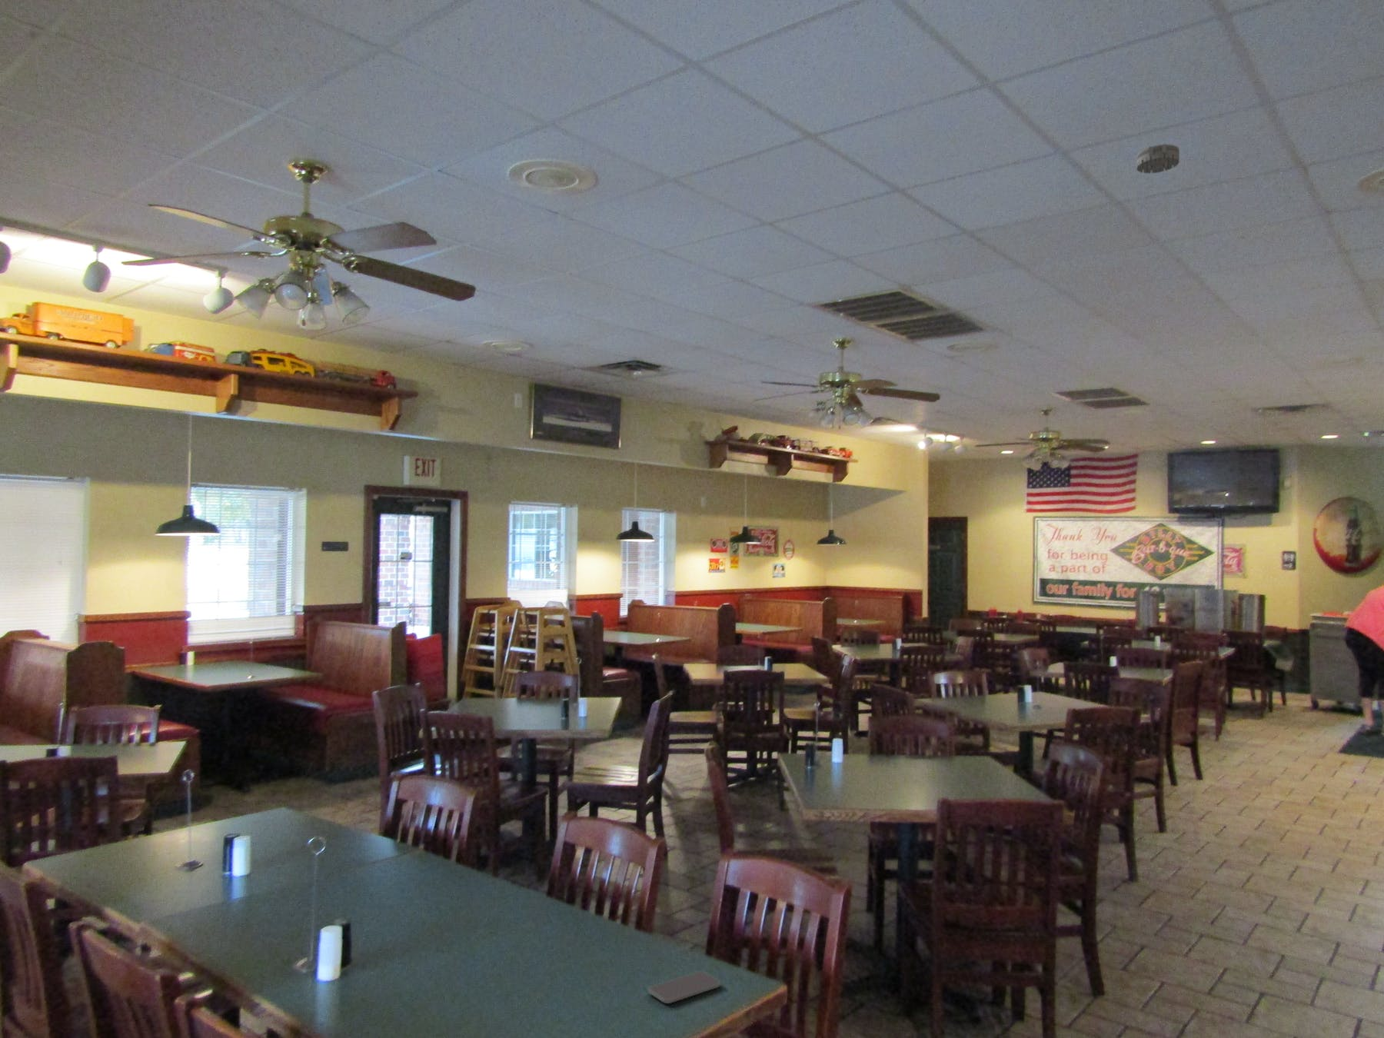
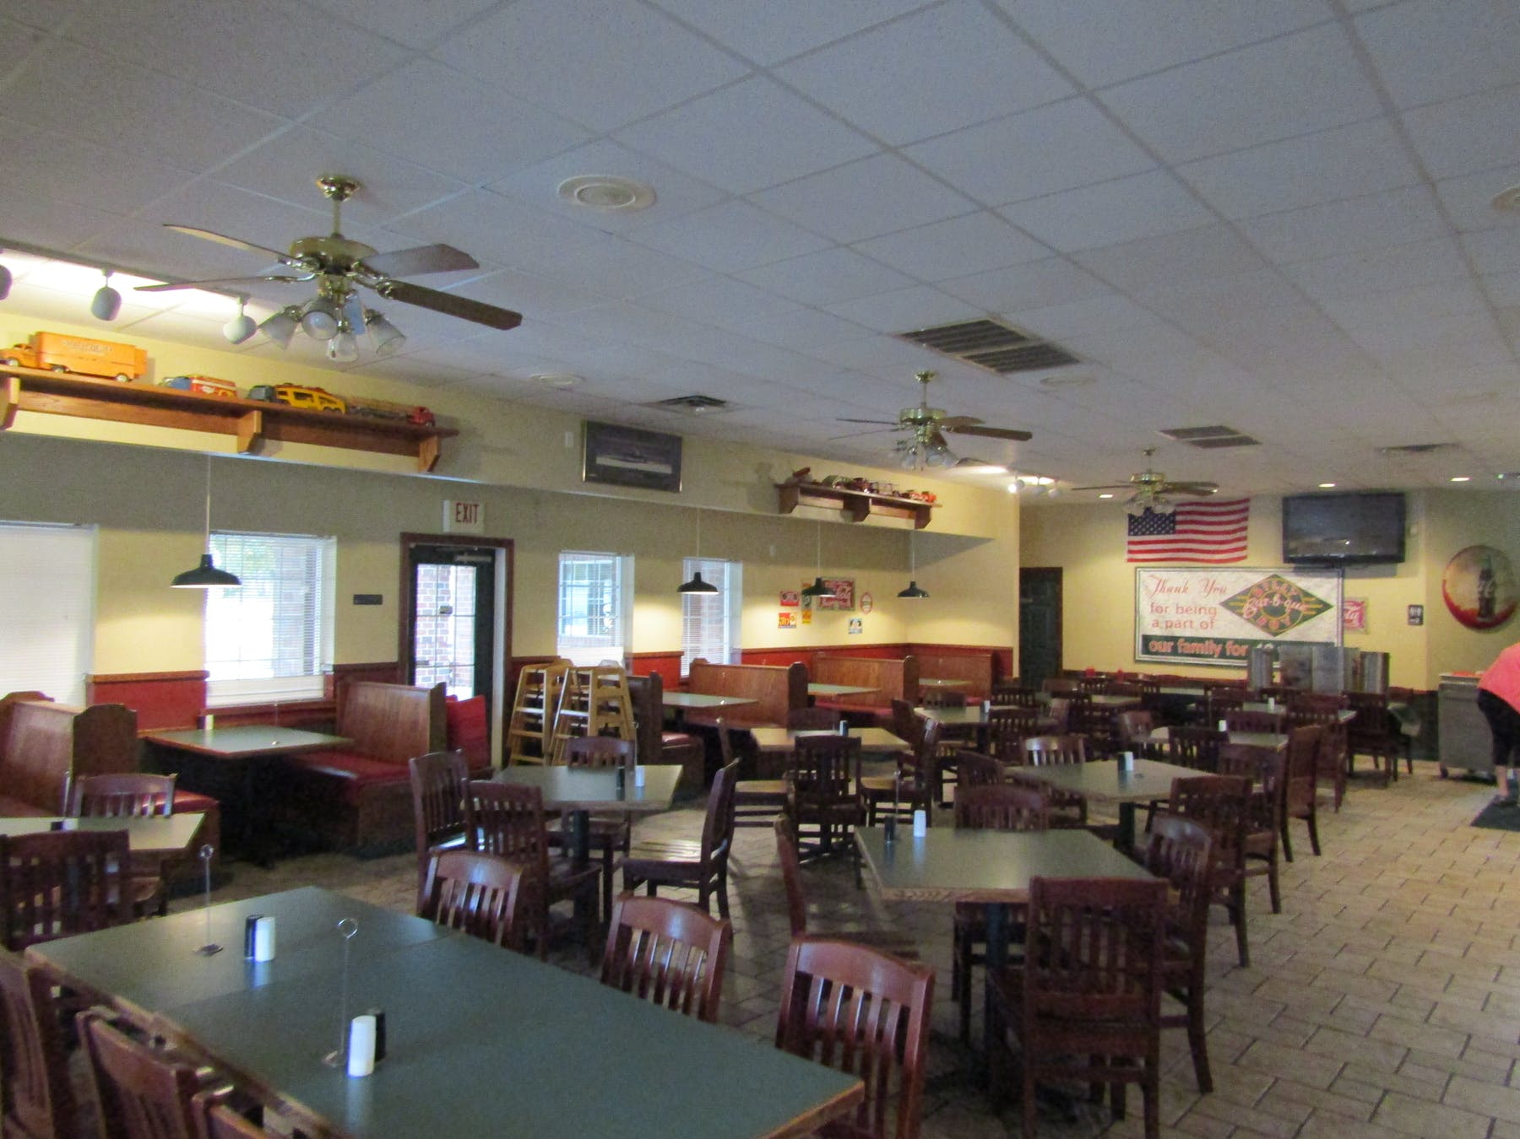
- smartphone (684, 987)
- smoke detector (1157, 158)
